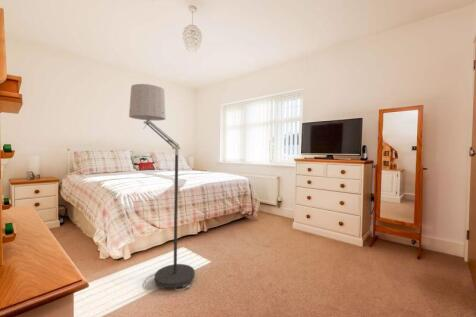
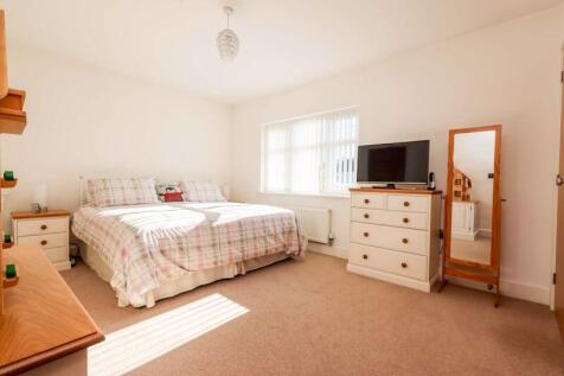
- floor lamp (175, 176)
